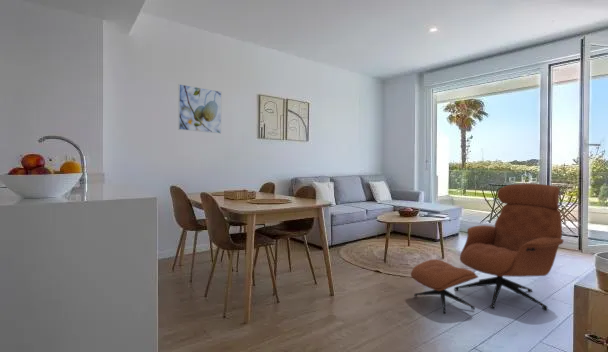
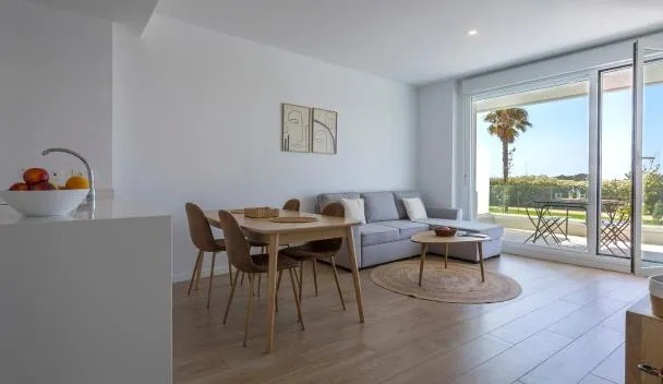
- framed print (200, 109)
- lounge chair (483, 240)
